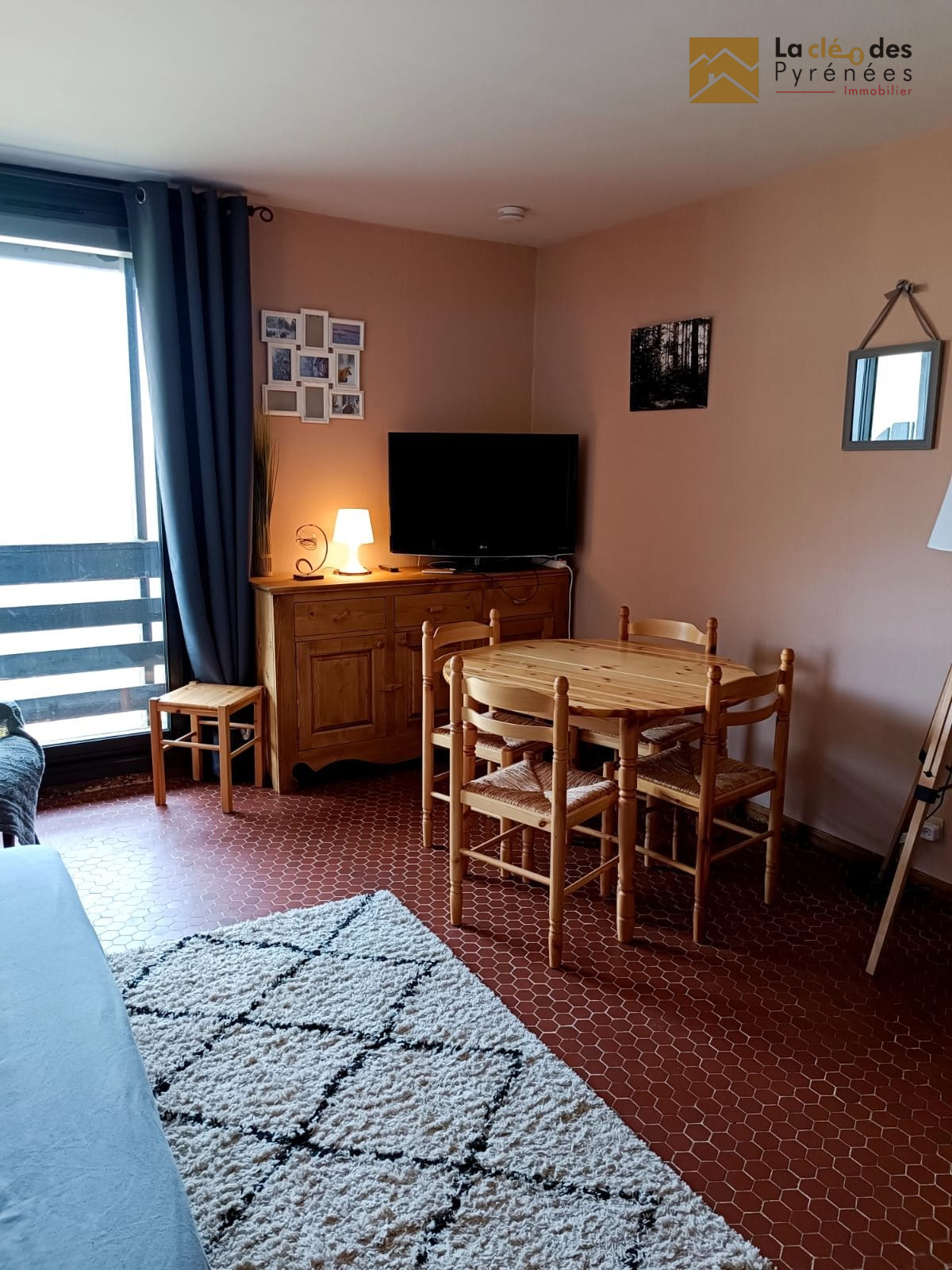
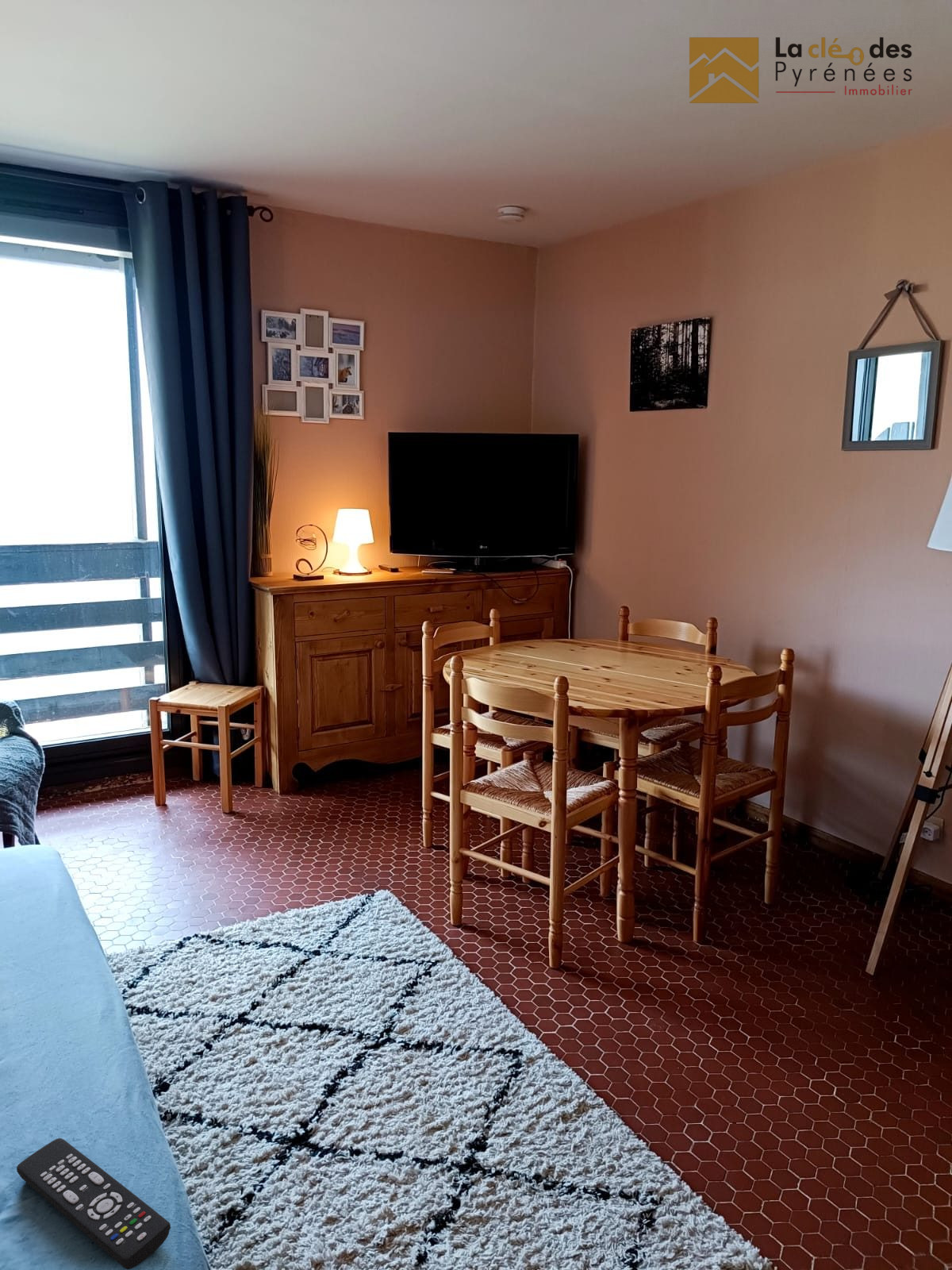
+ remote control (90, 1199)
